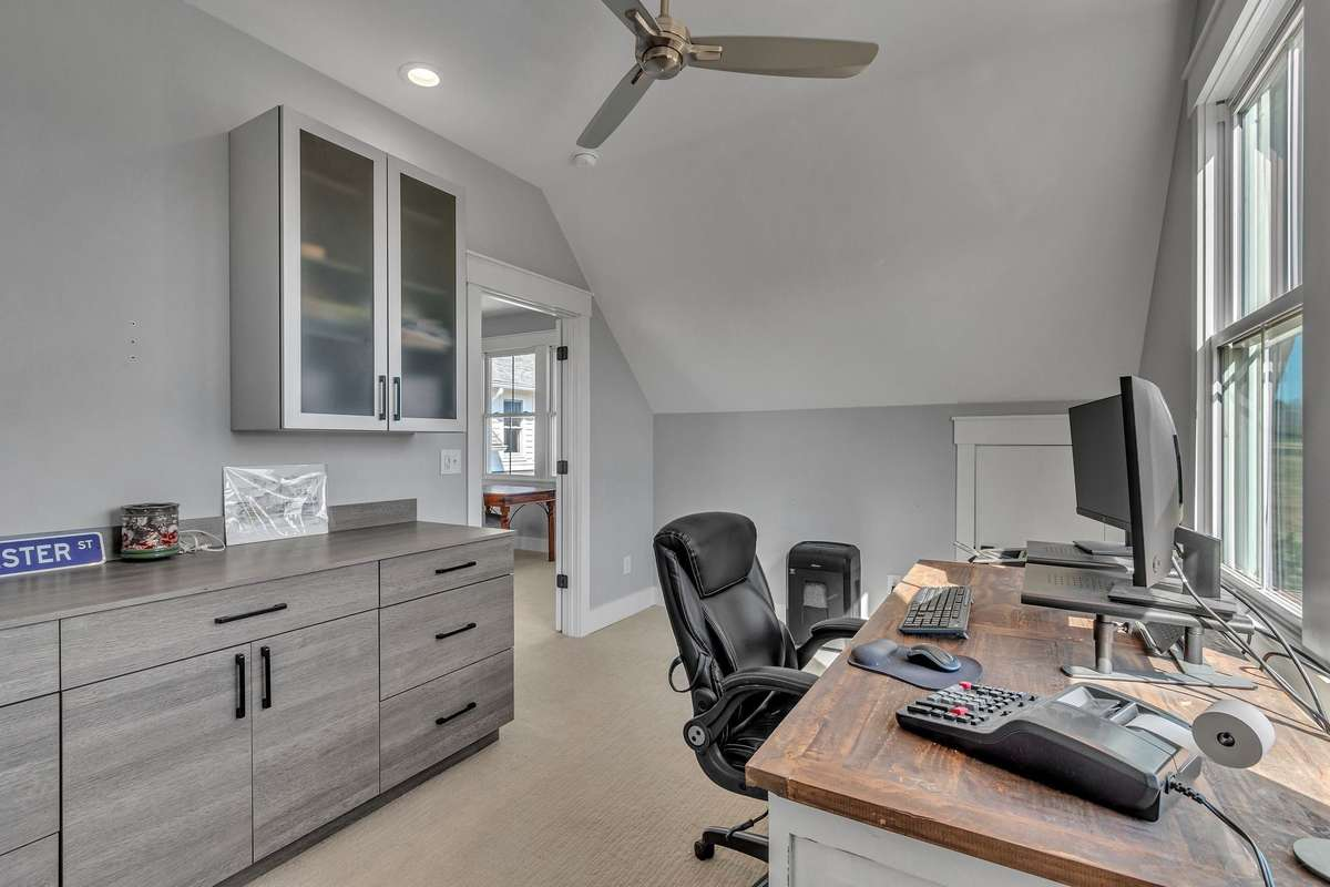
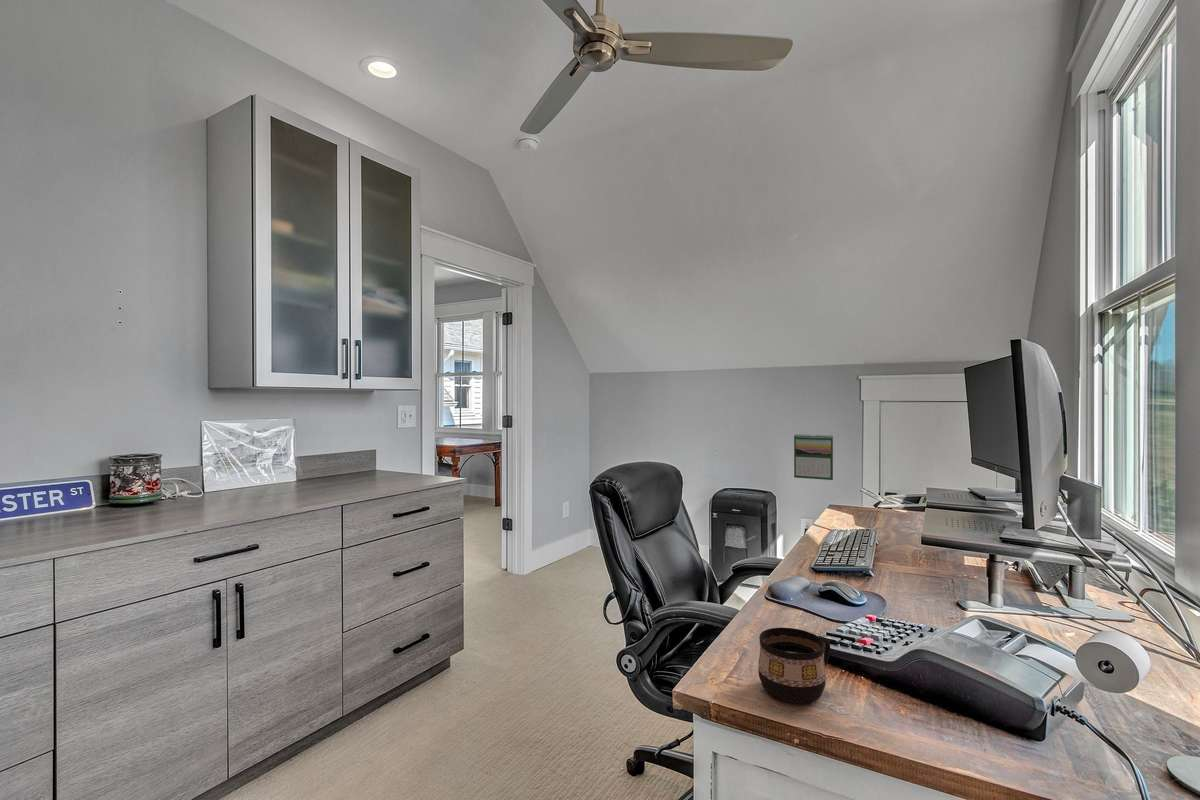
+ cup (795, 665)
+ calendar (813, 456)
